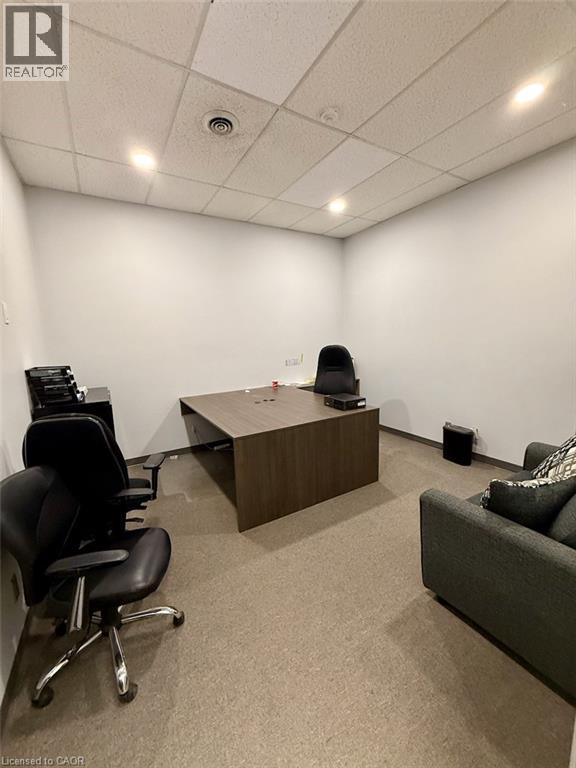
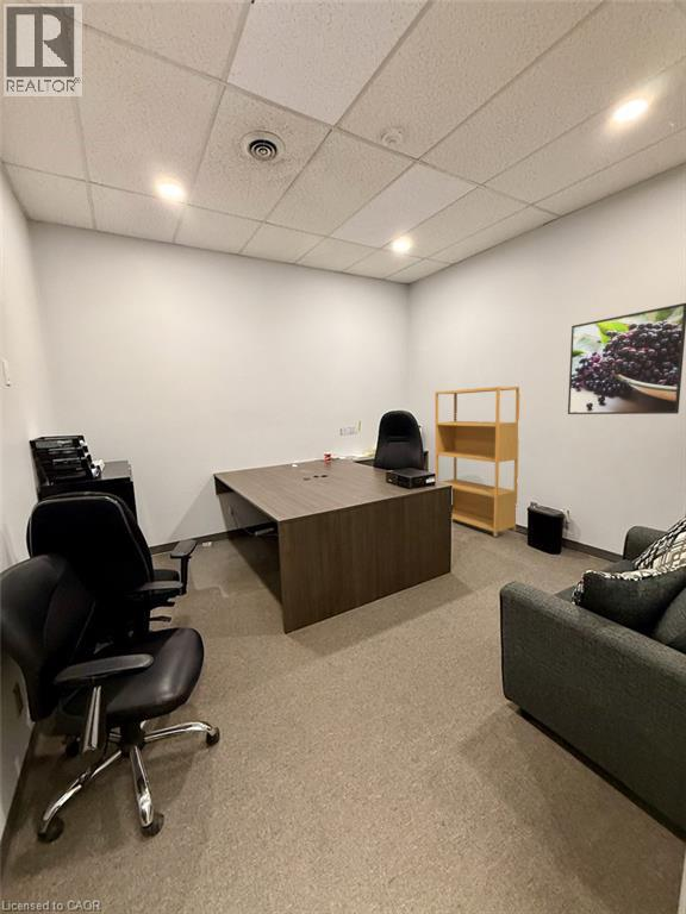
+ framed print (619, 365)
+ bookshelf (473, 457)
